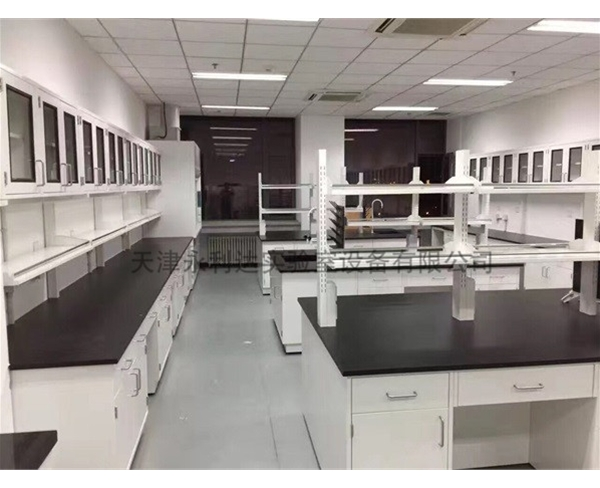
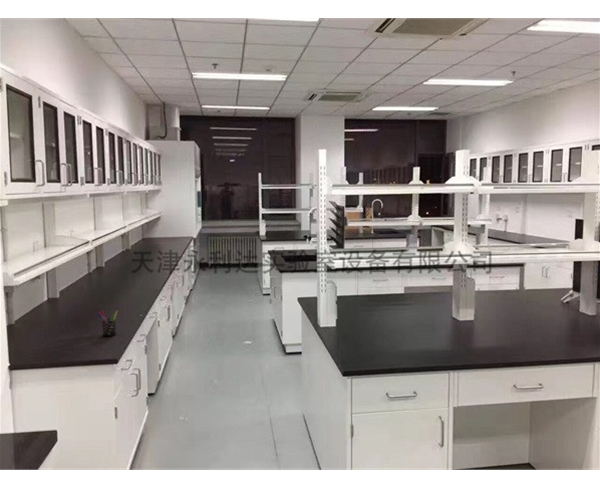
+ pen holder (108, 322)
